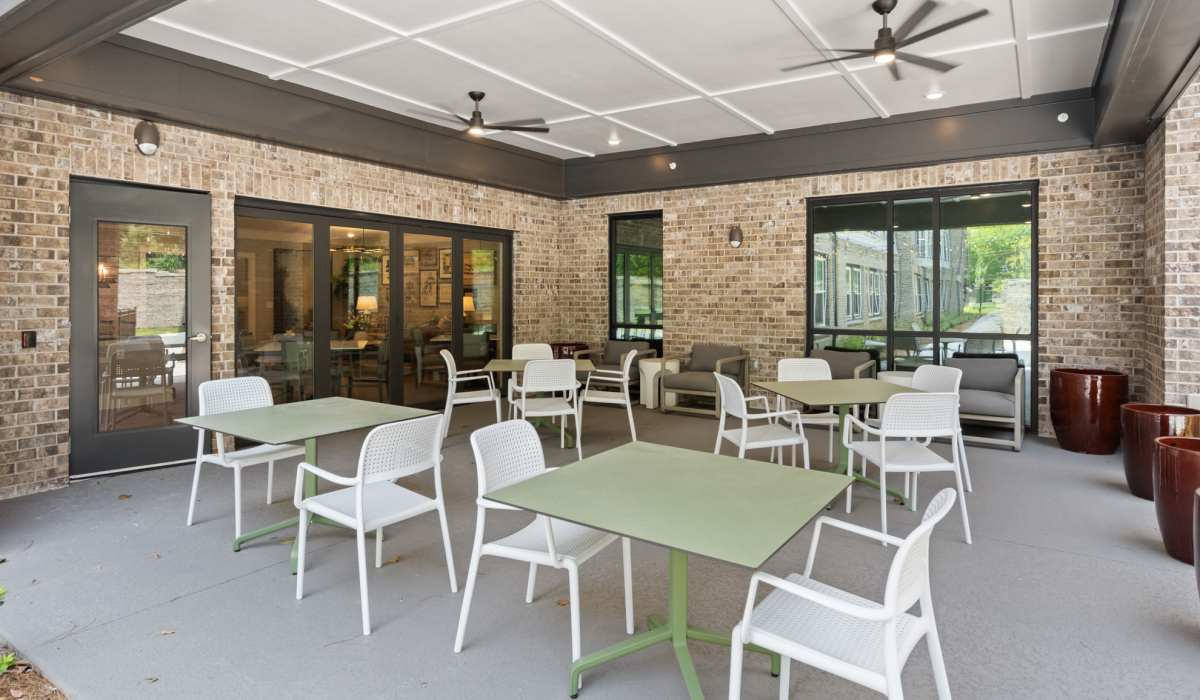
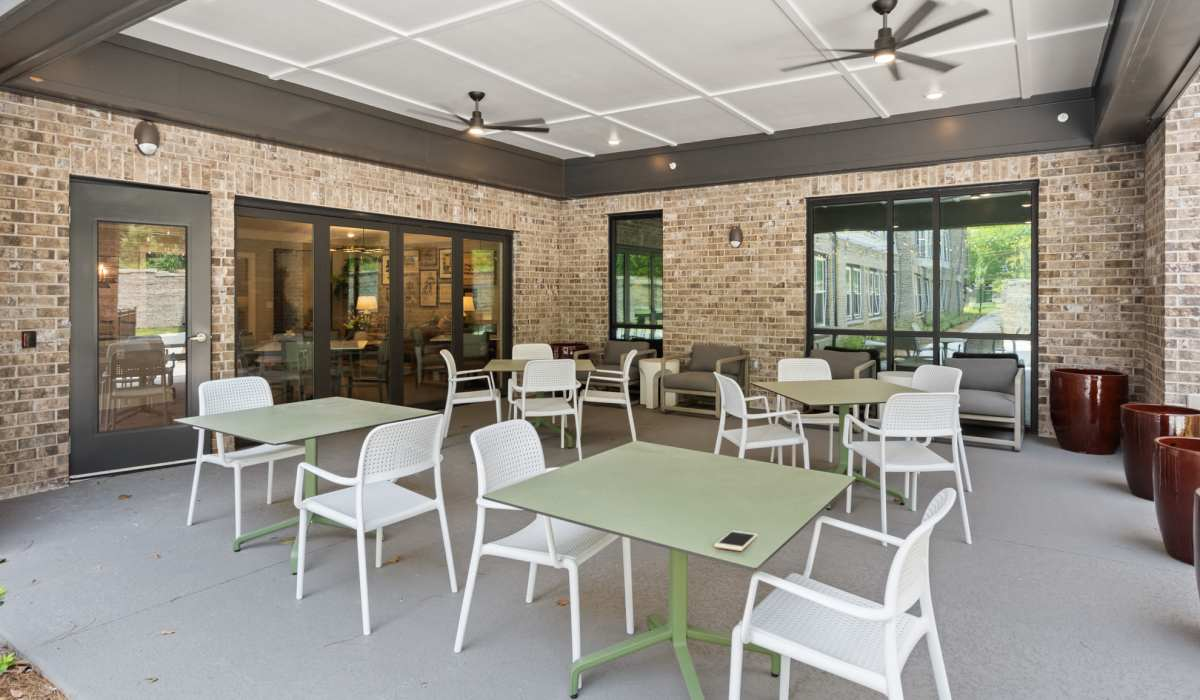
+ cell phone (736, 540)
